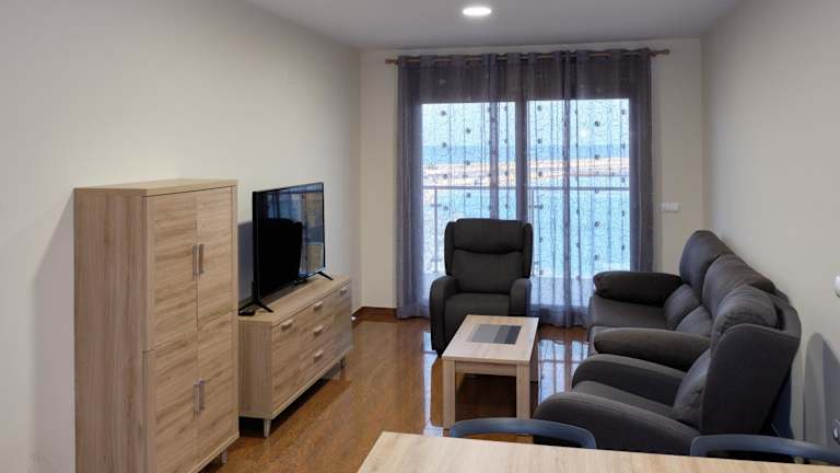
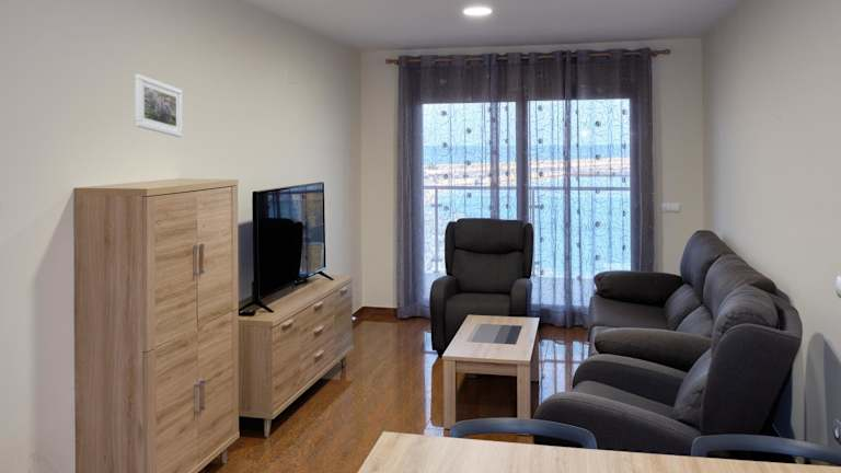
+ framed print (159, 106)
